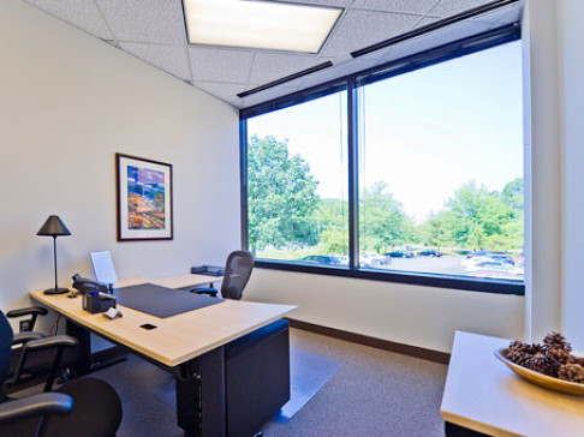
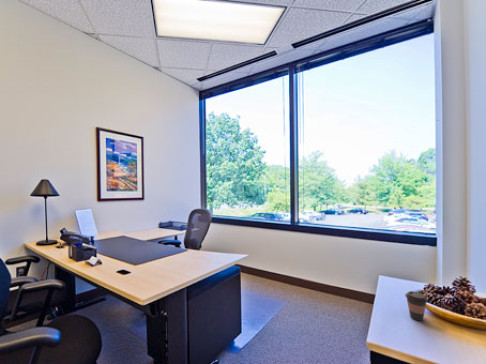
+ coffee cup (416, 306)
